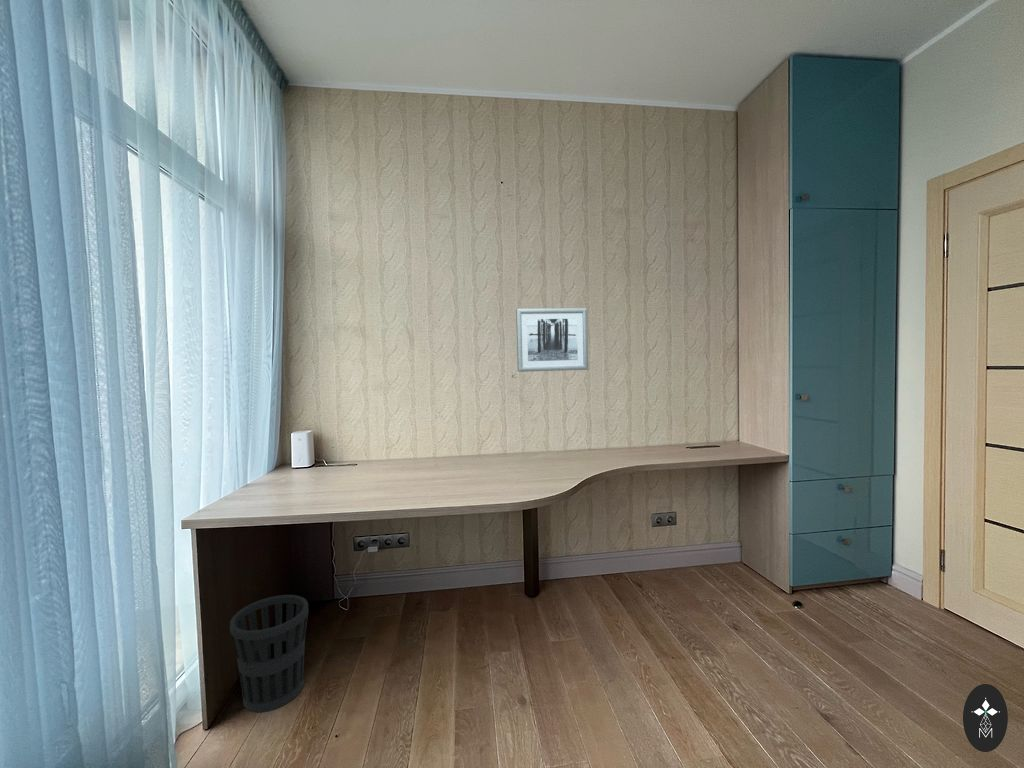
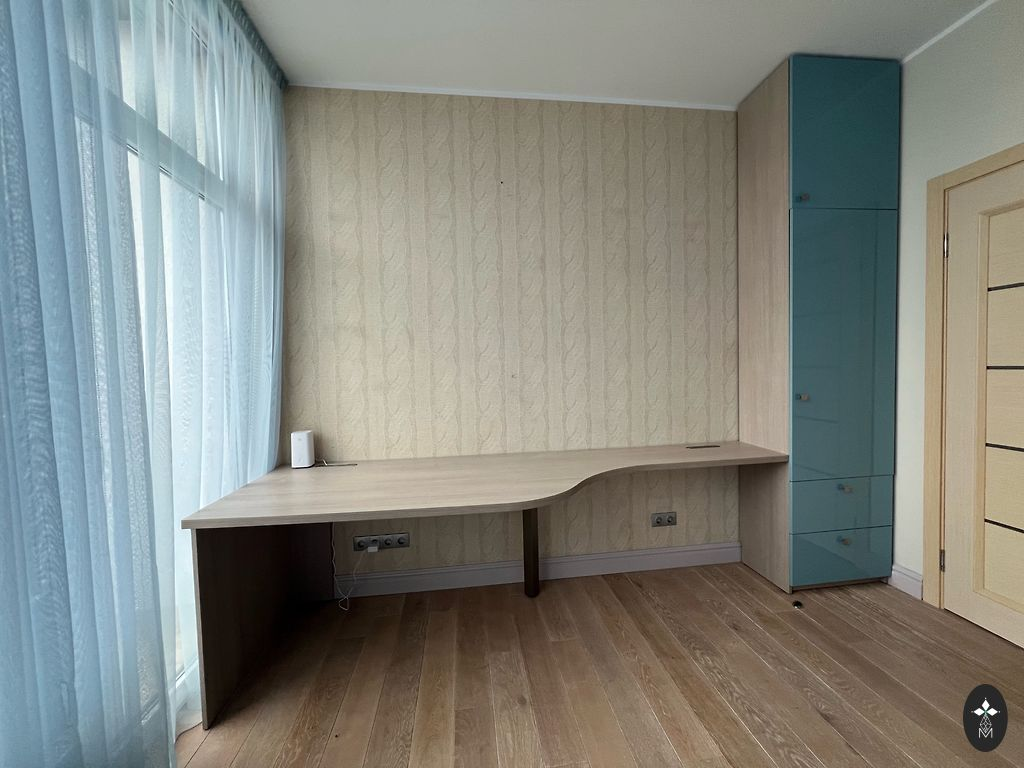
- wastebasket (270, 652)
- wall art (552, 339)
